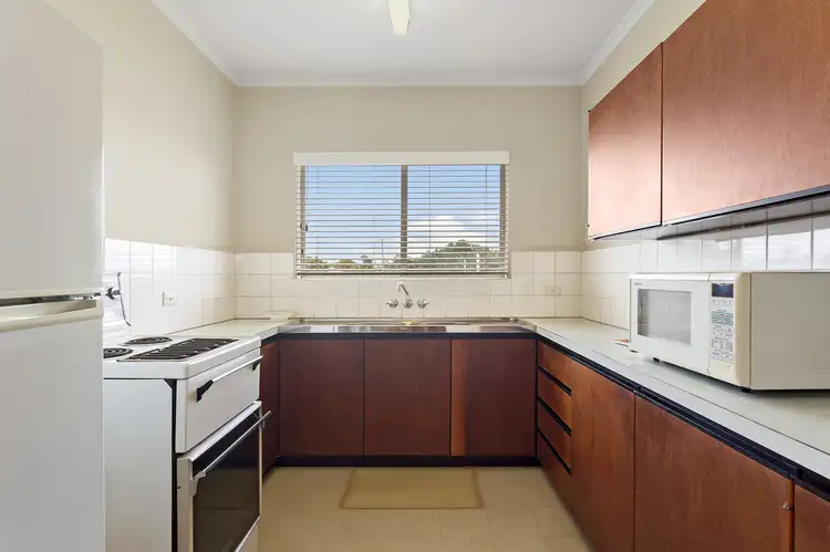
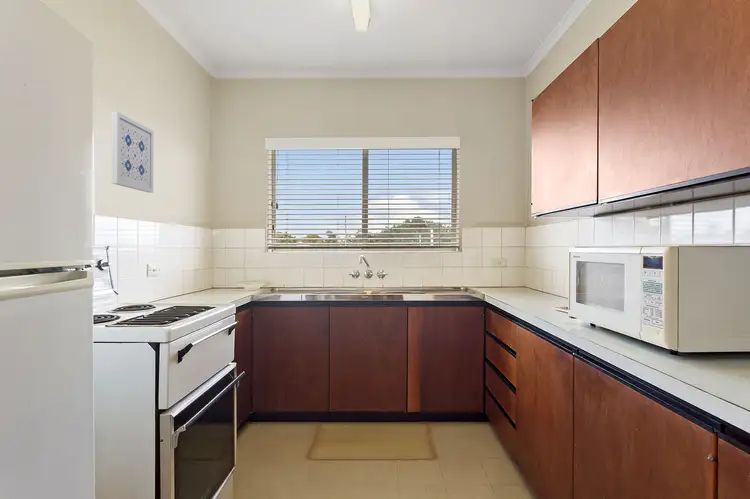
+ wall art (134, 155)
